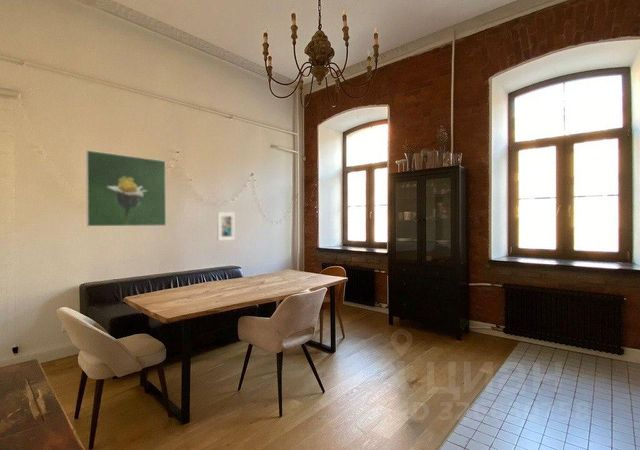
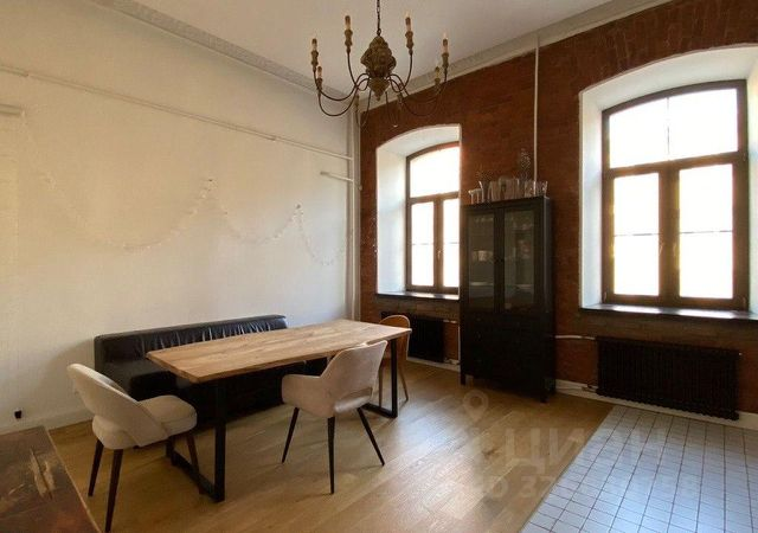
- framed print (226, 226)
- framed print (129, 191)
